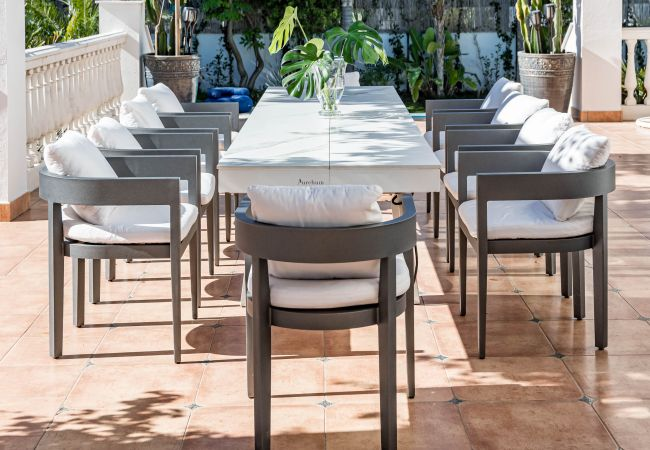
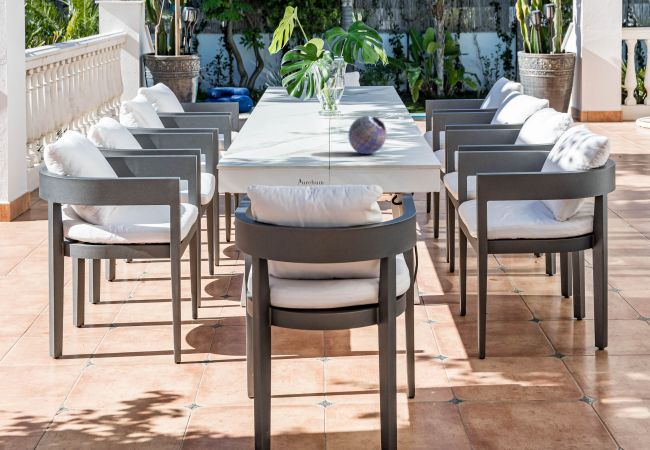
+ decorative ball (367, 134)
